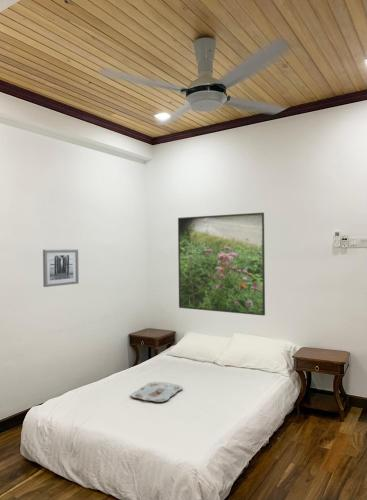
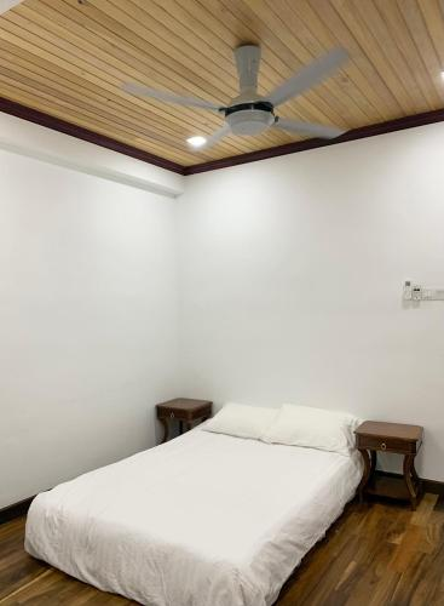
- serving tray (157, 391)
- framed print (218, 263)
- wall art (61, 267)
